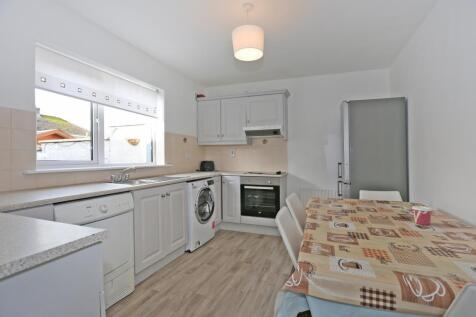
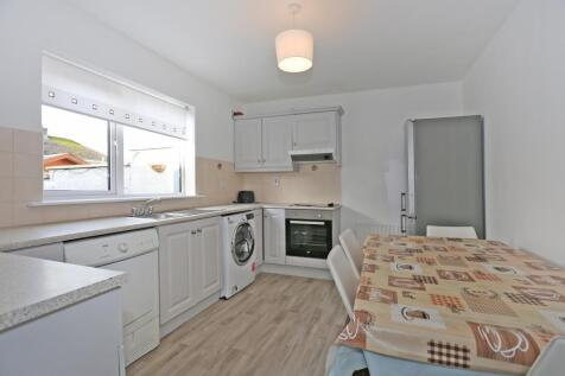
- cup (422, 215)
